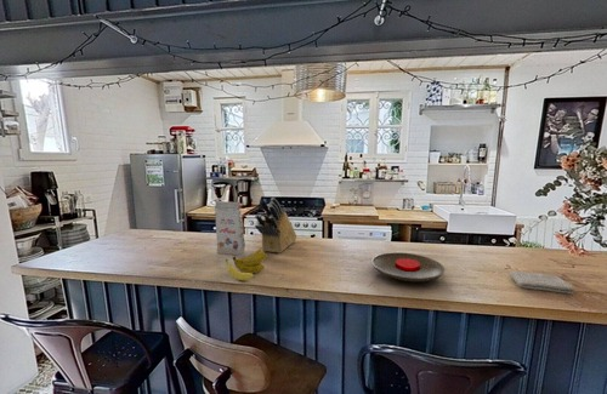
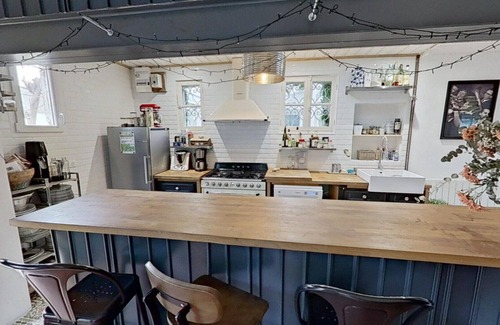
- washcloth (539, 281)
- banana (246, 263)
- knife block (277, 221)
- gift box (229, 227)
- plate (405, 267)
